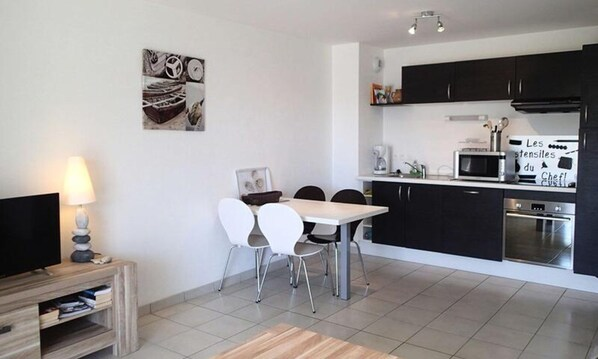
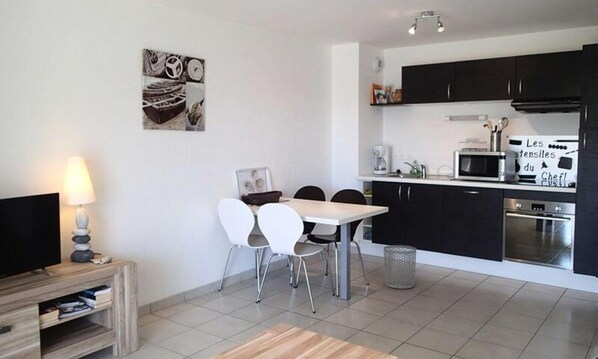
+ waste bin (399, 266)
